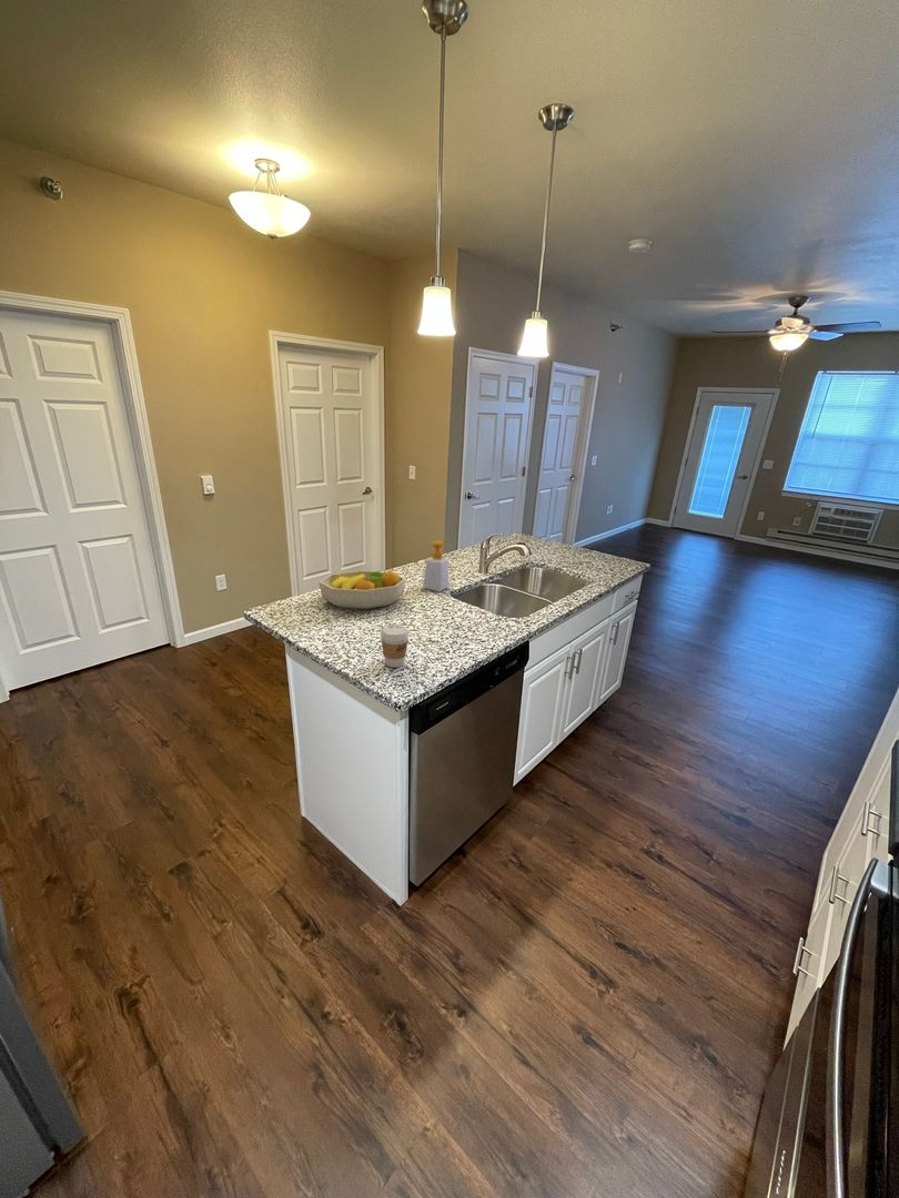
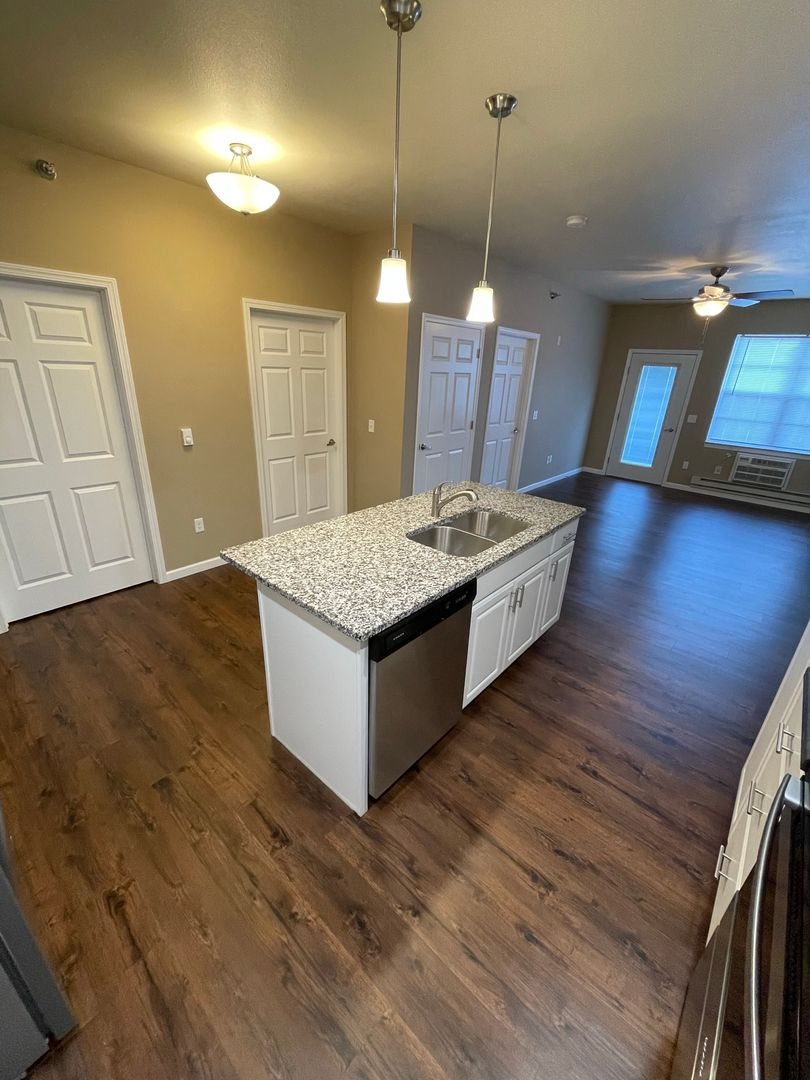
- coffee cup (394, 646)
- soap bottle (441, 566)
- fruit bowl (363, 586)
